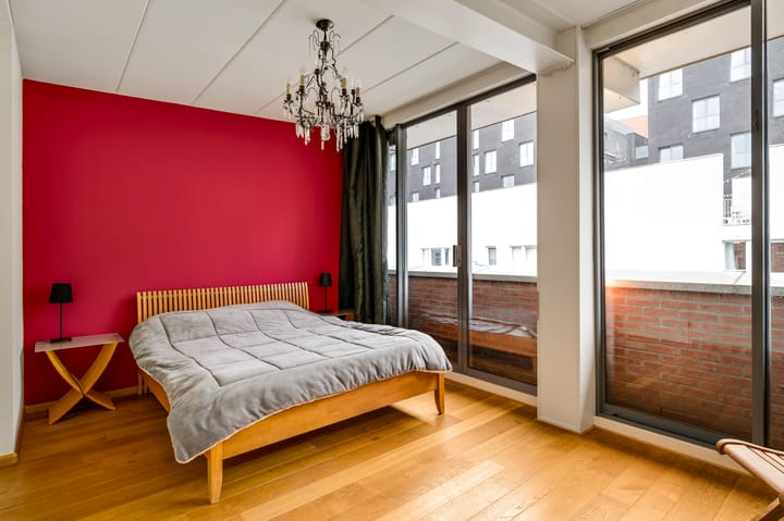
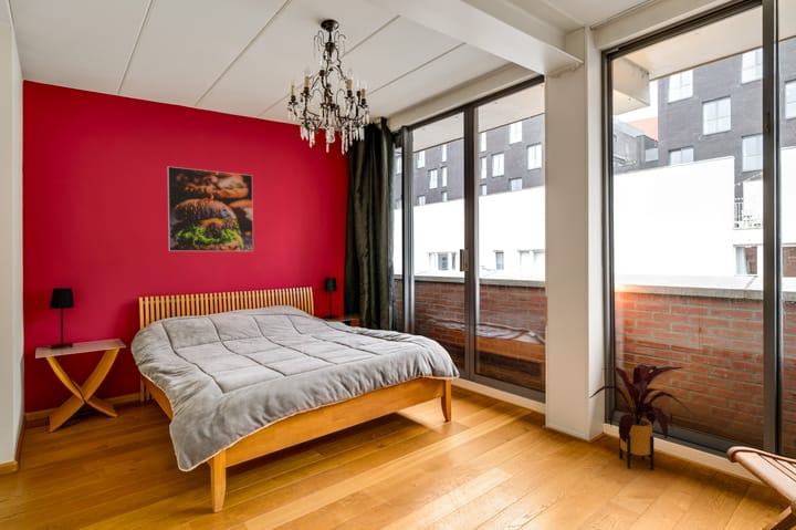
+ house plant (636, 412)
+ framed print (212, 211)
